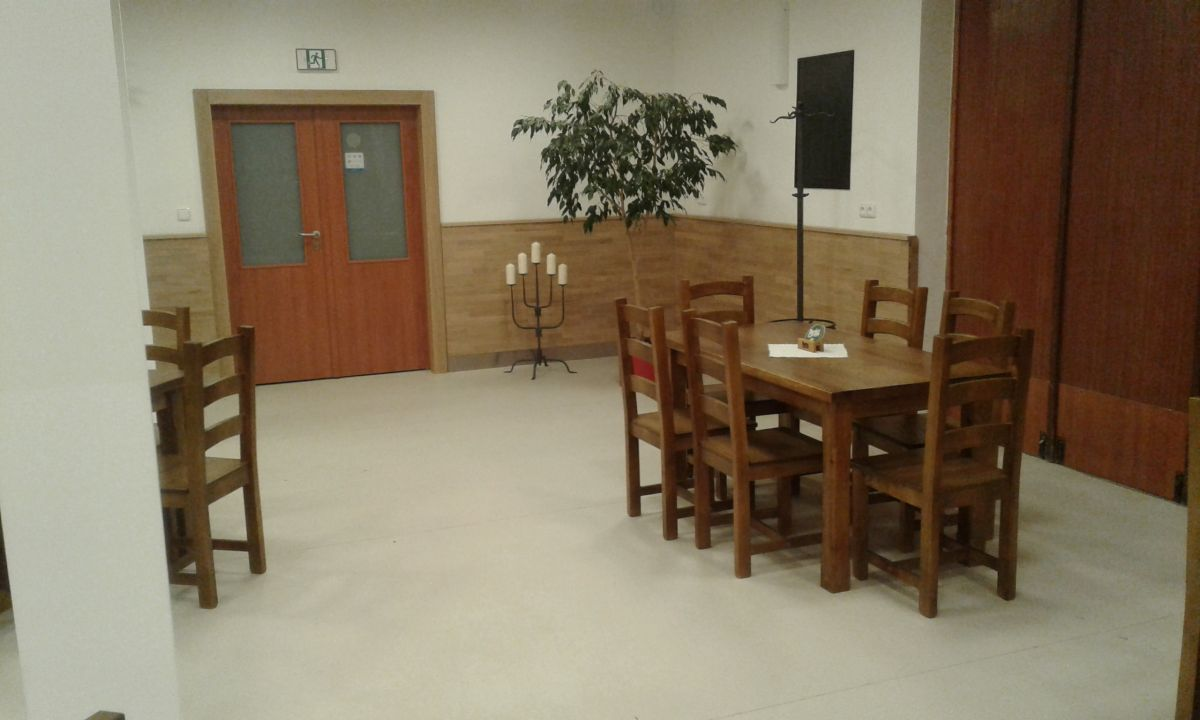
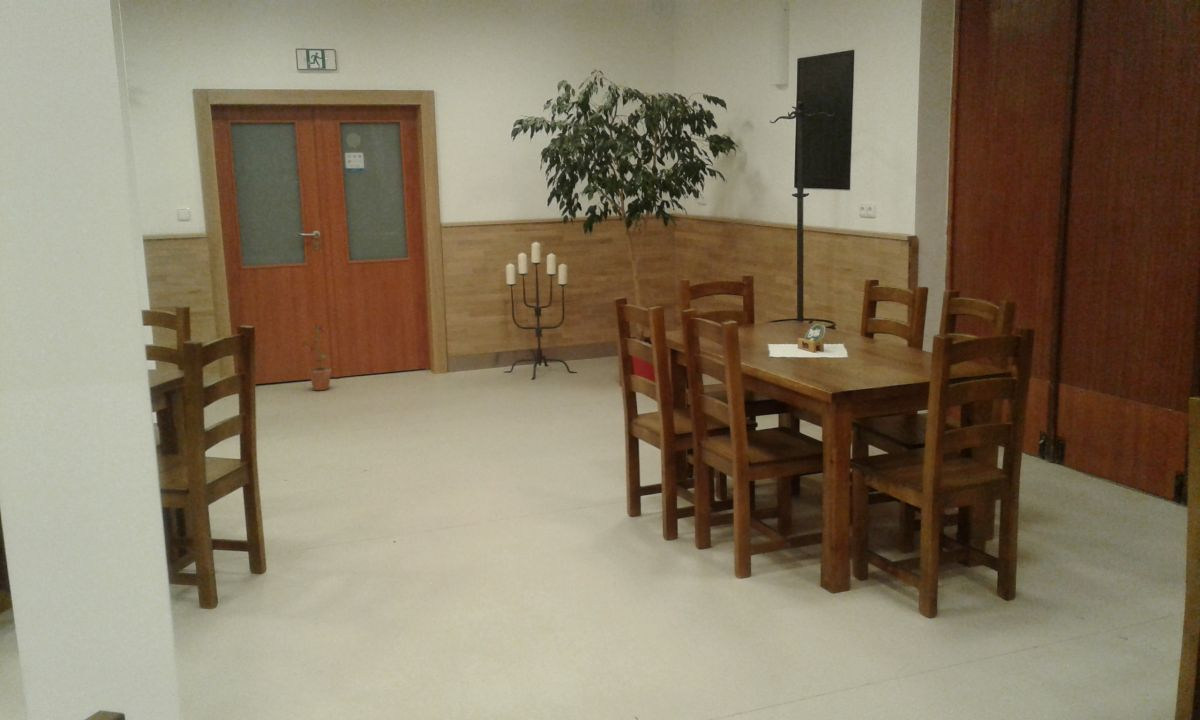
+ potted plant (316, 355)
